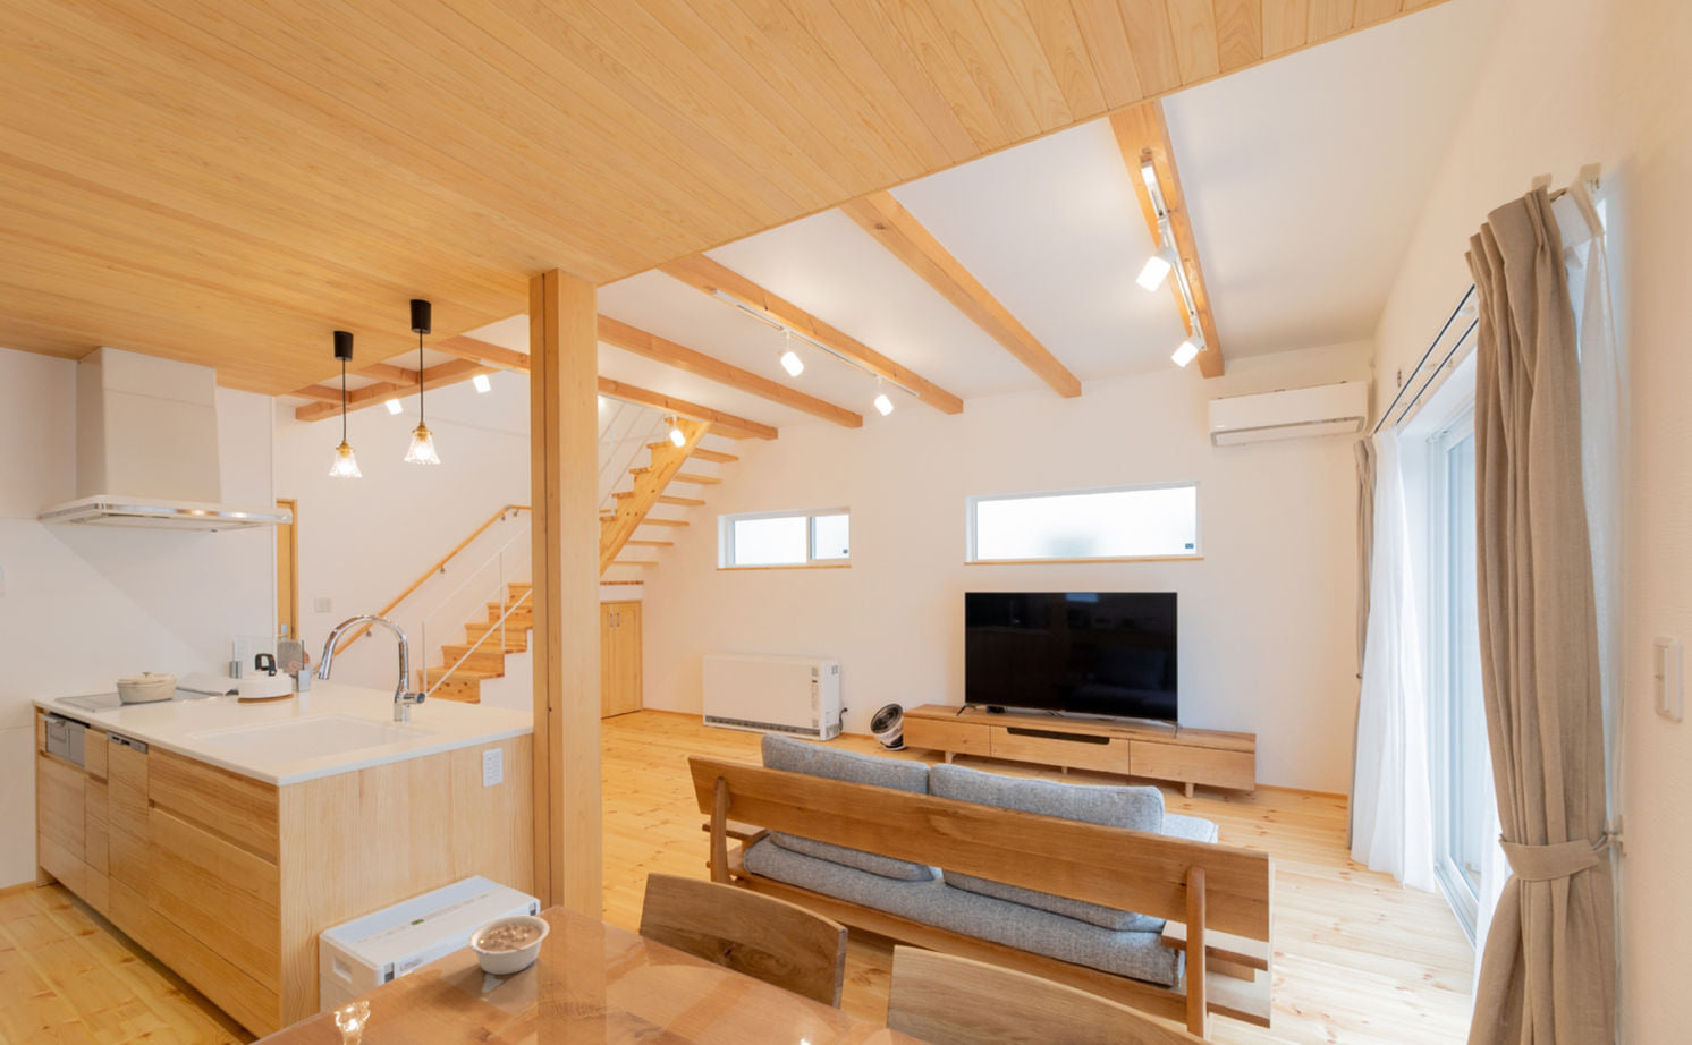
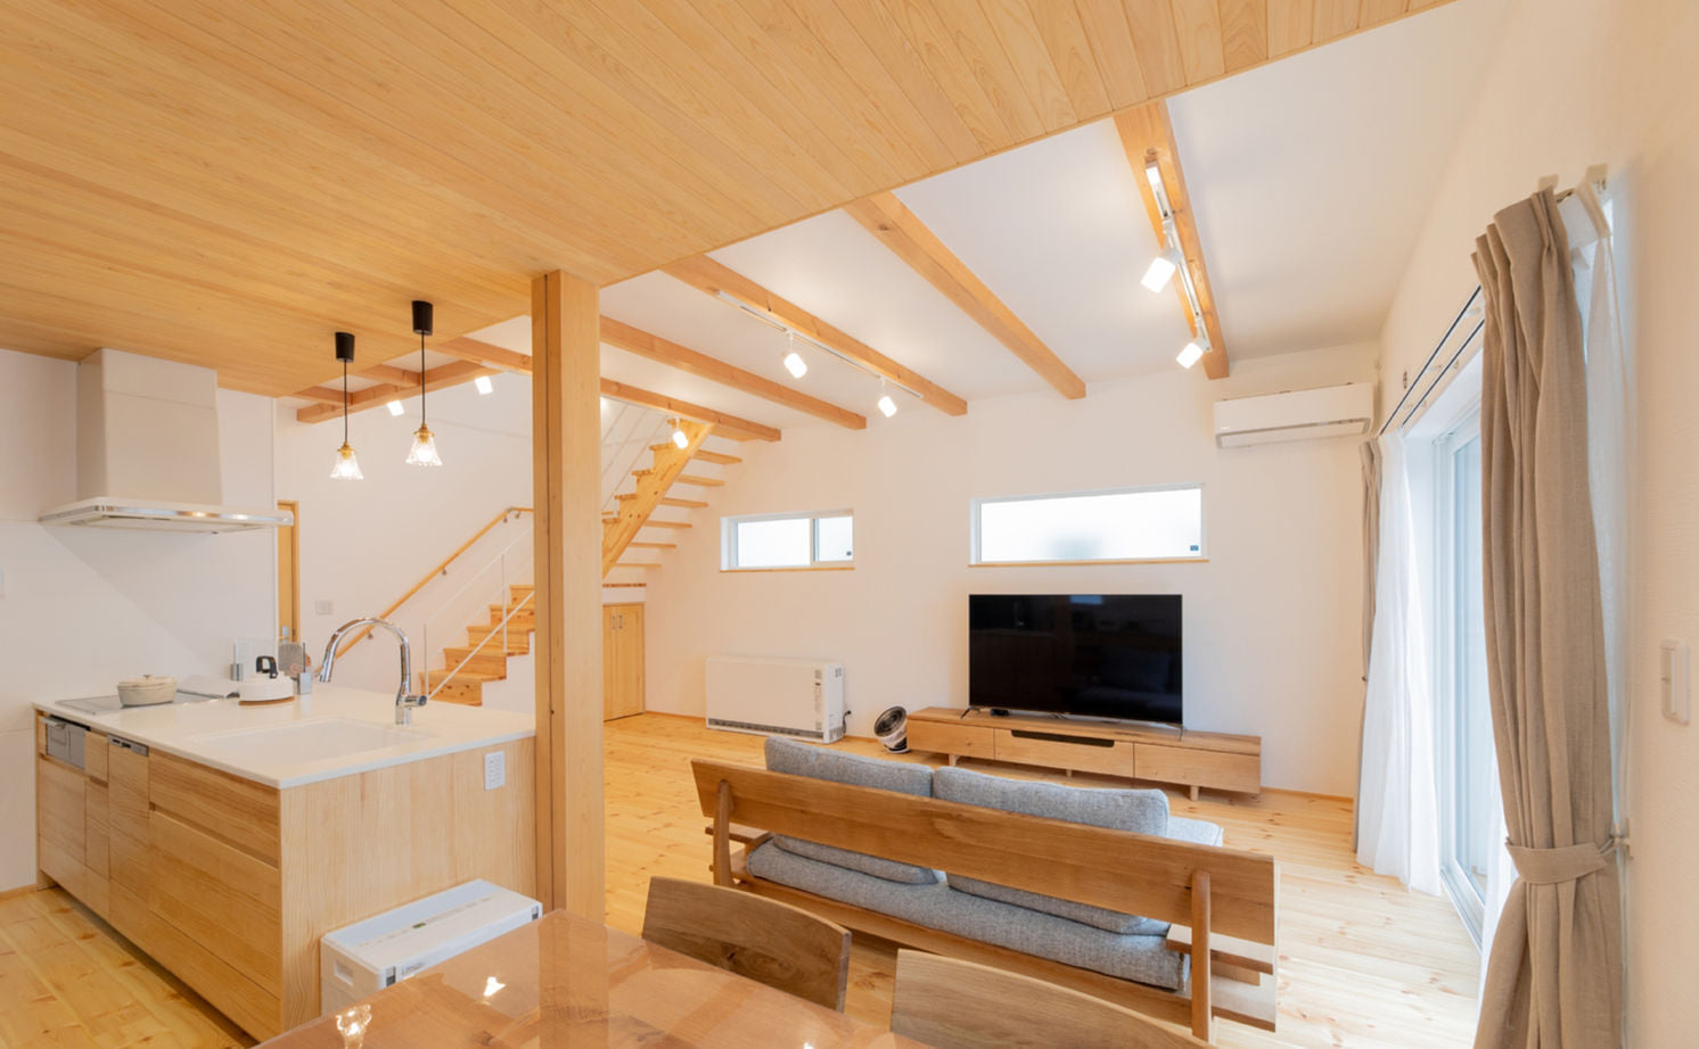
- legume (511, 945)
